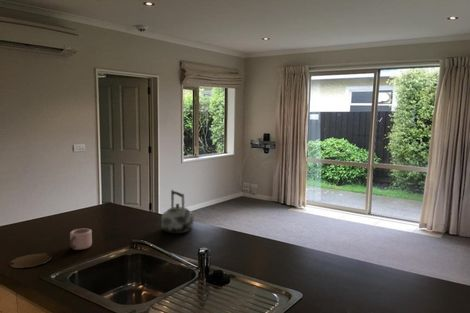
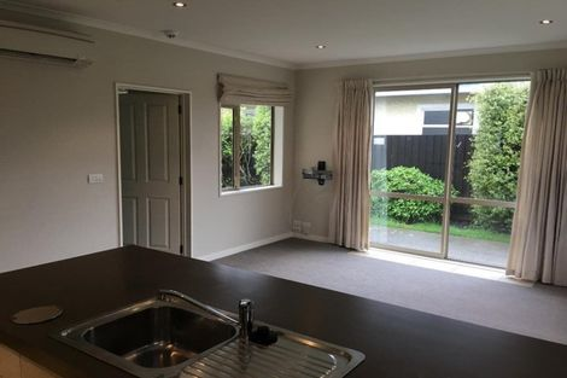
- kettle (179, 211)
- mug (79, 239)
